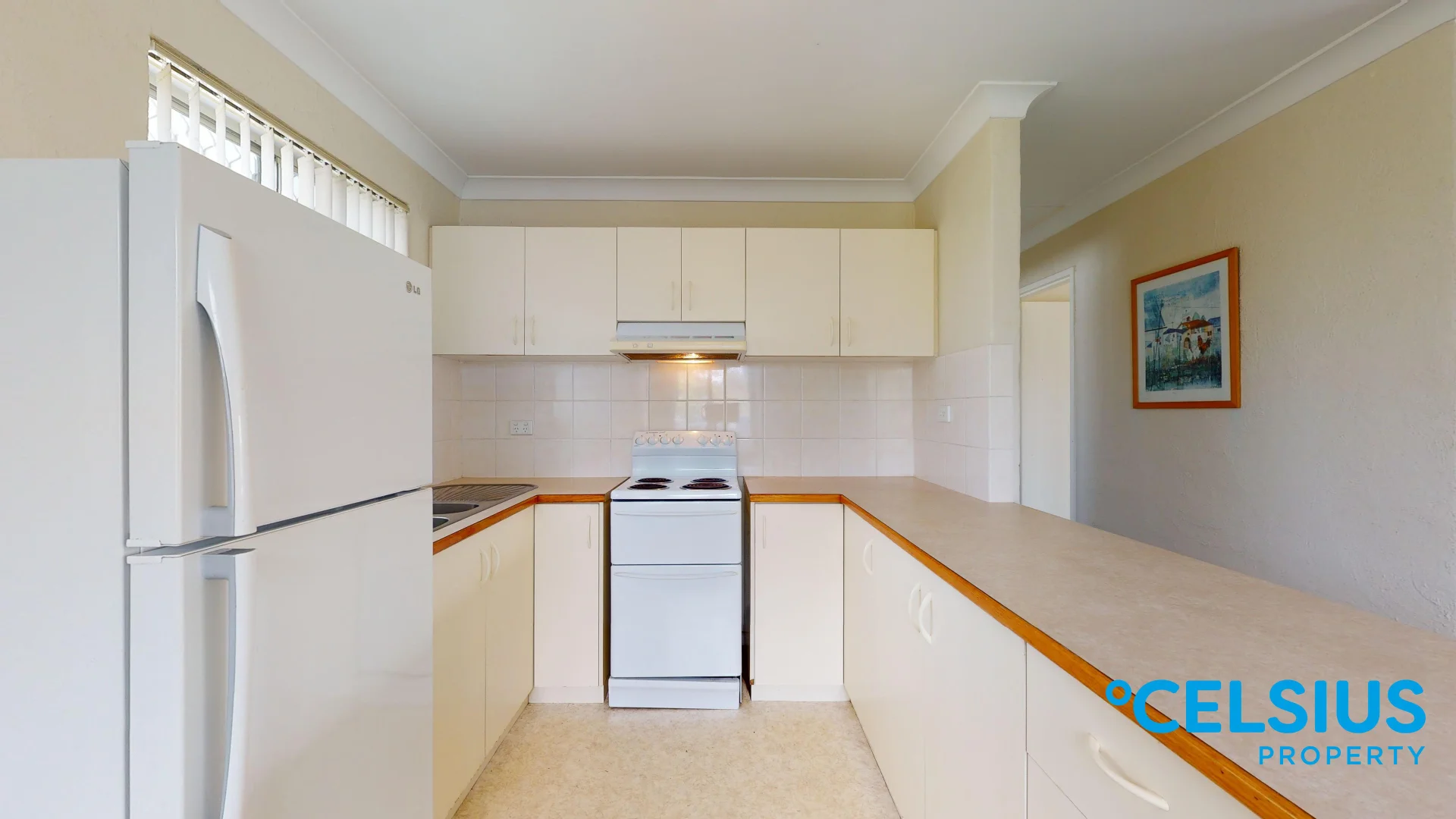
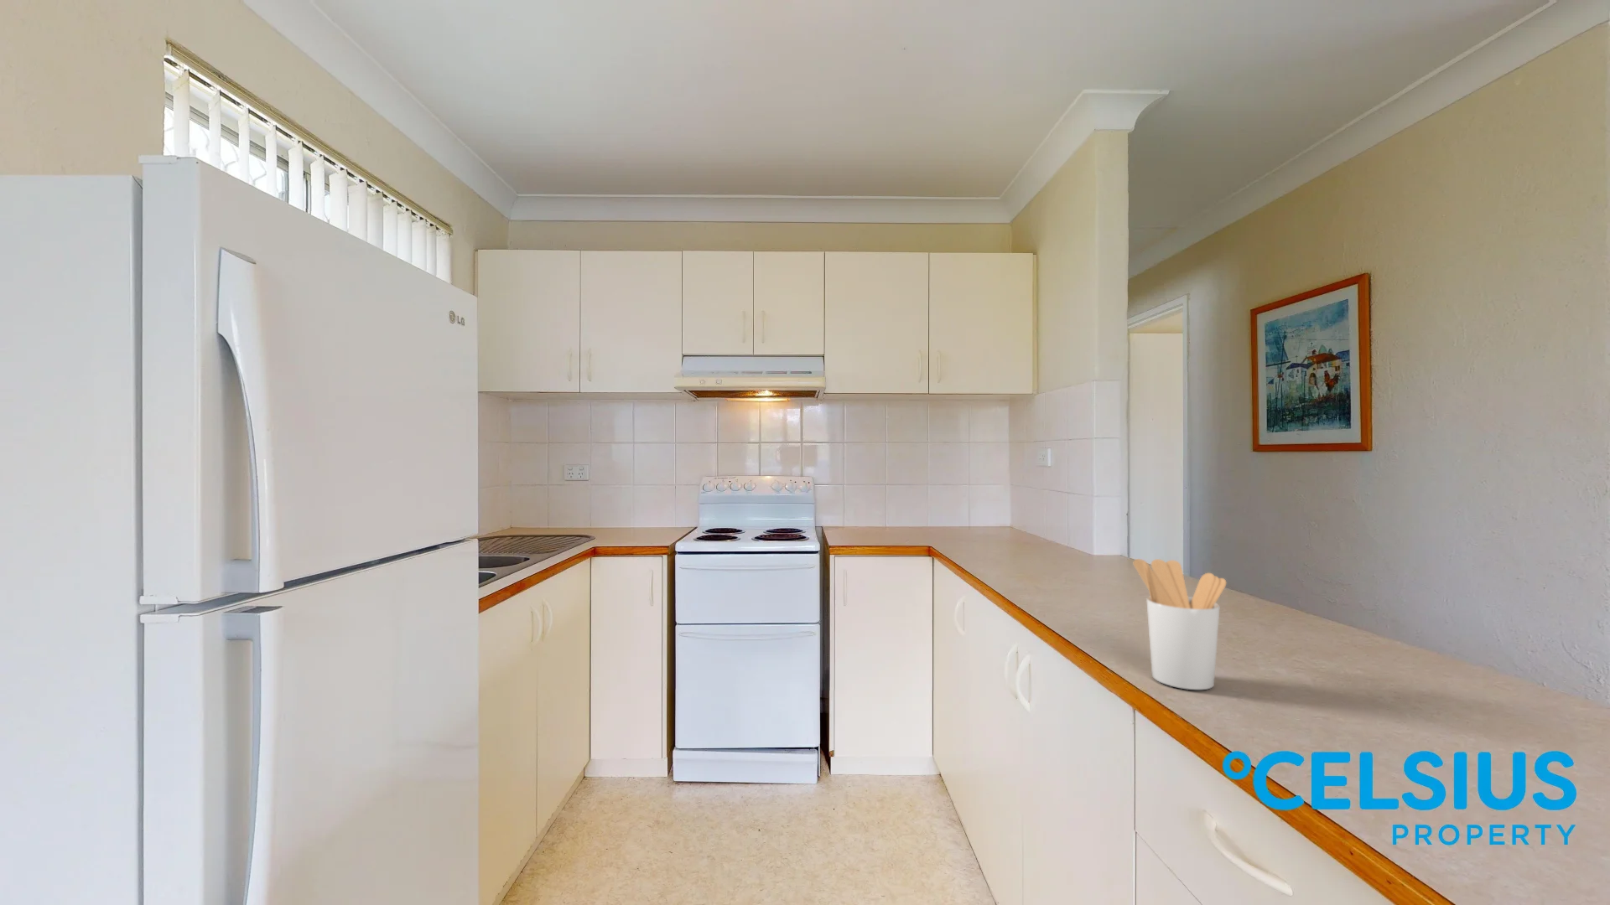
+ utensil holder (1173, 617)
